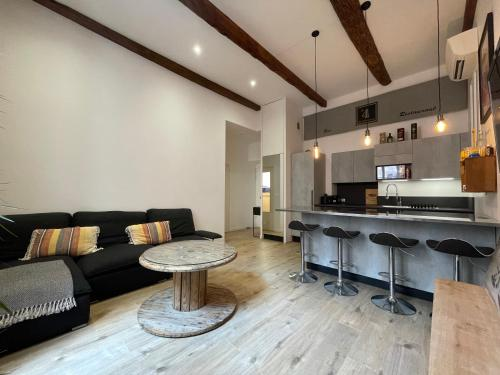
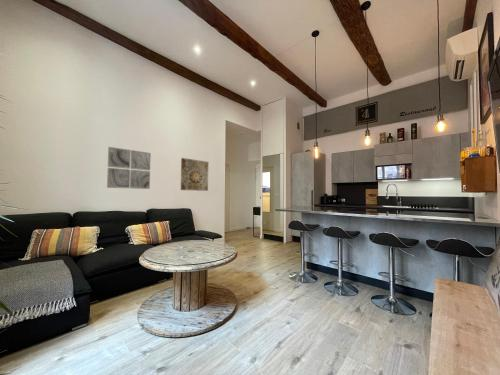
+ wall art (129, 168)
+ wall art (195, 175)
